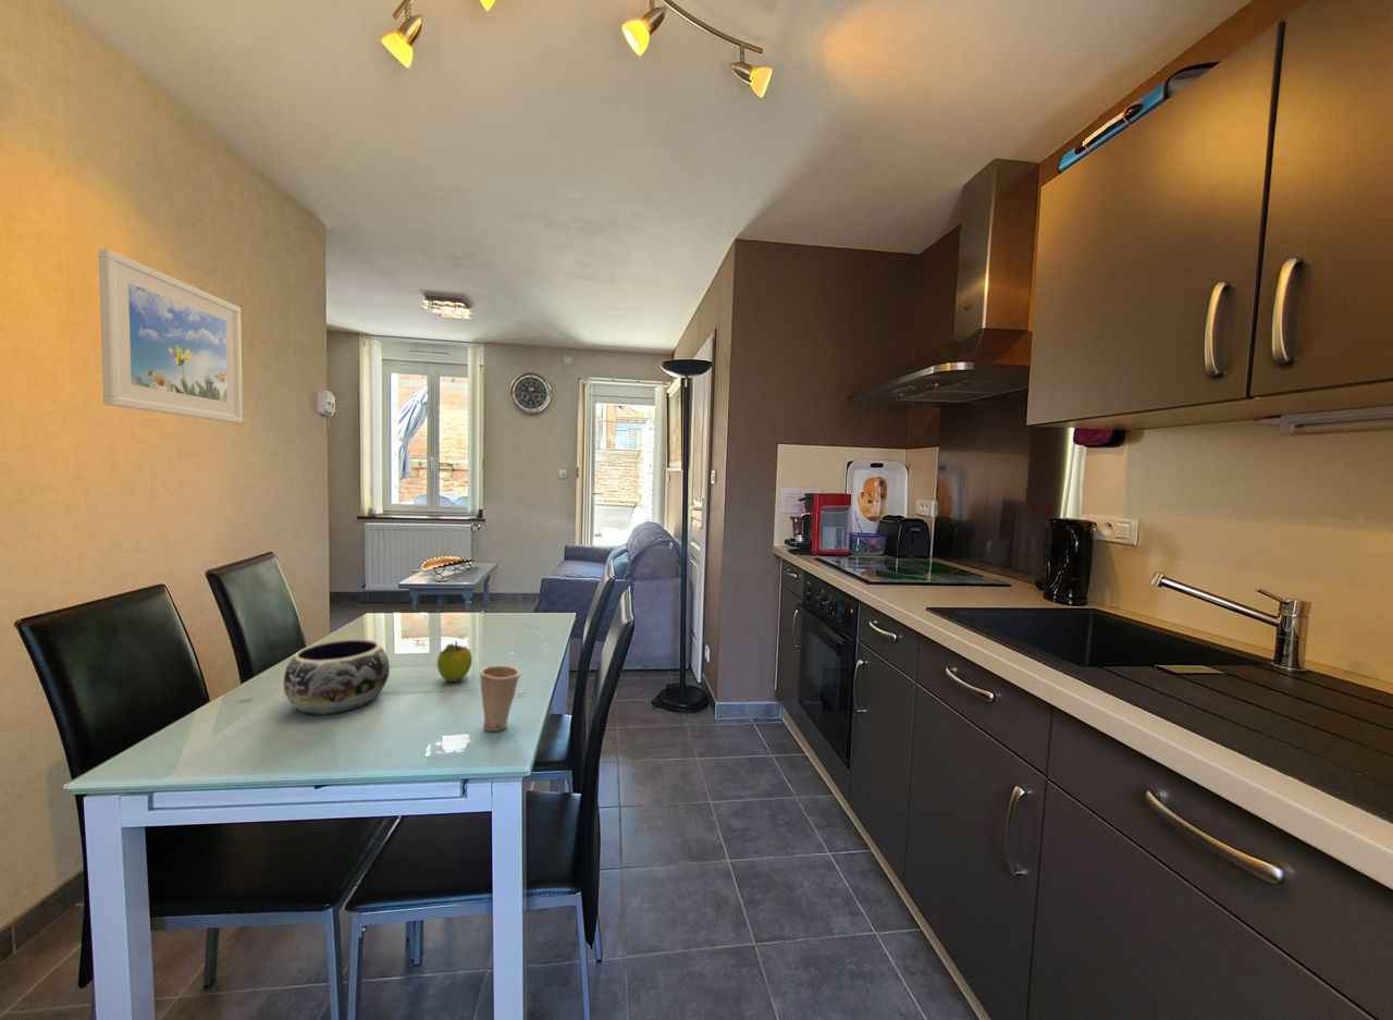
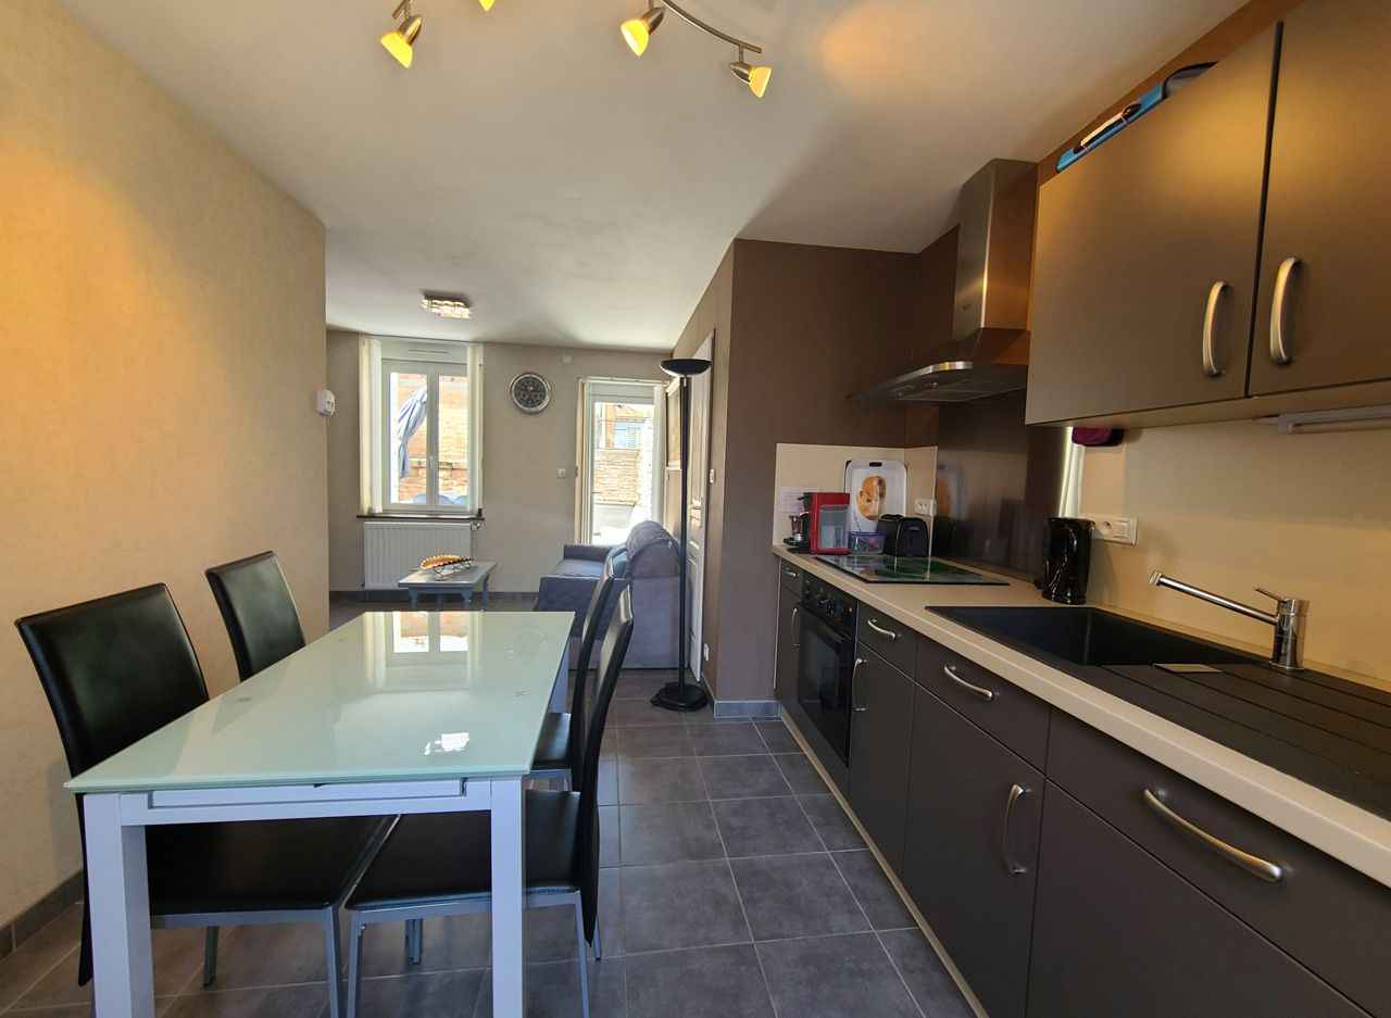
- fruit (453, 661)
- decorative bowl (338, 675)
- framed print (181, 348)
- cup (500, 698)
